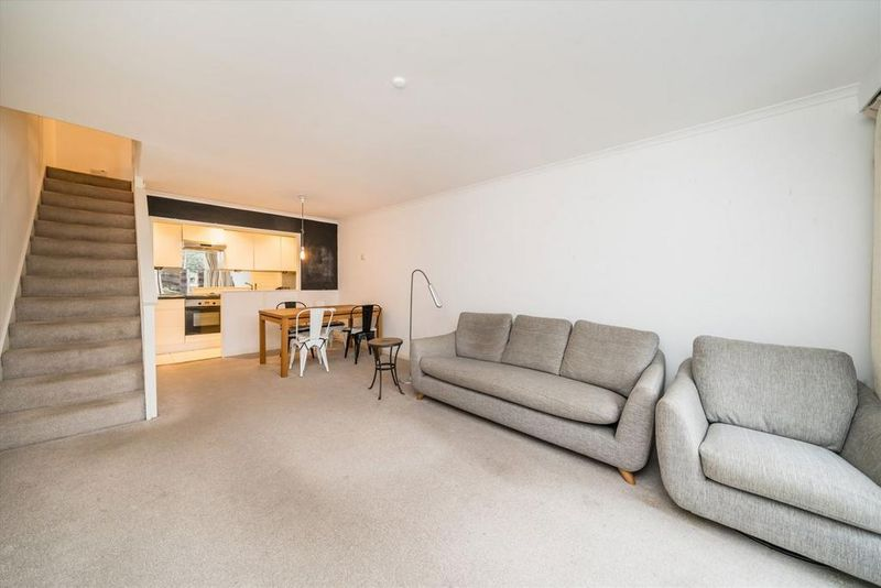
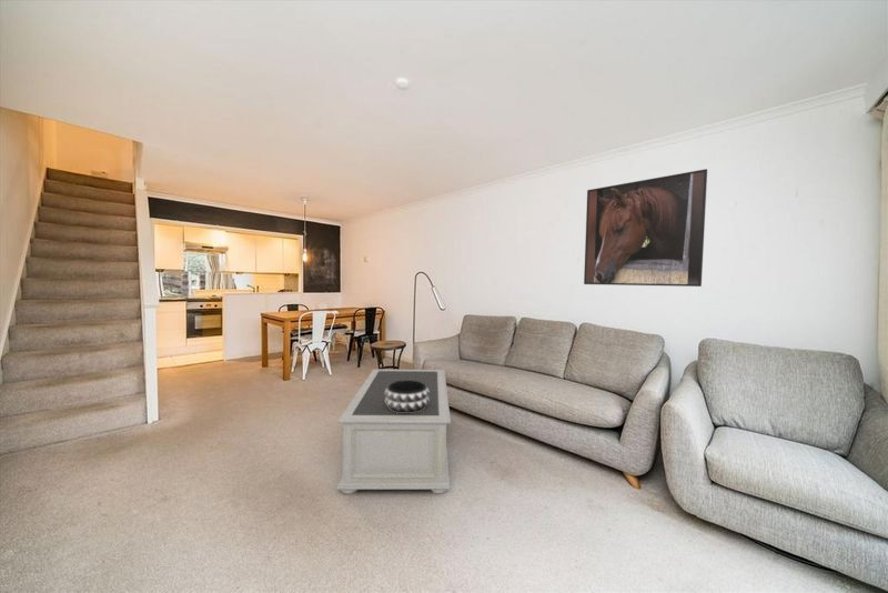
+ coffee table (402, 418)
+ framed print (638, 233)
+ decorative bowl (406, 395)
